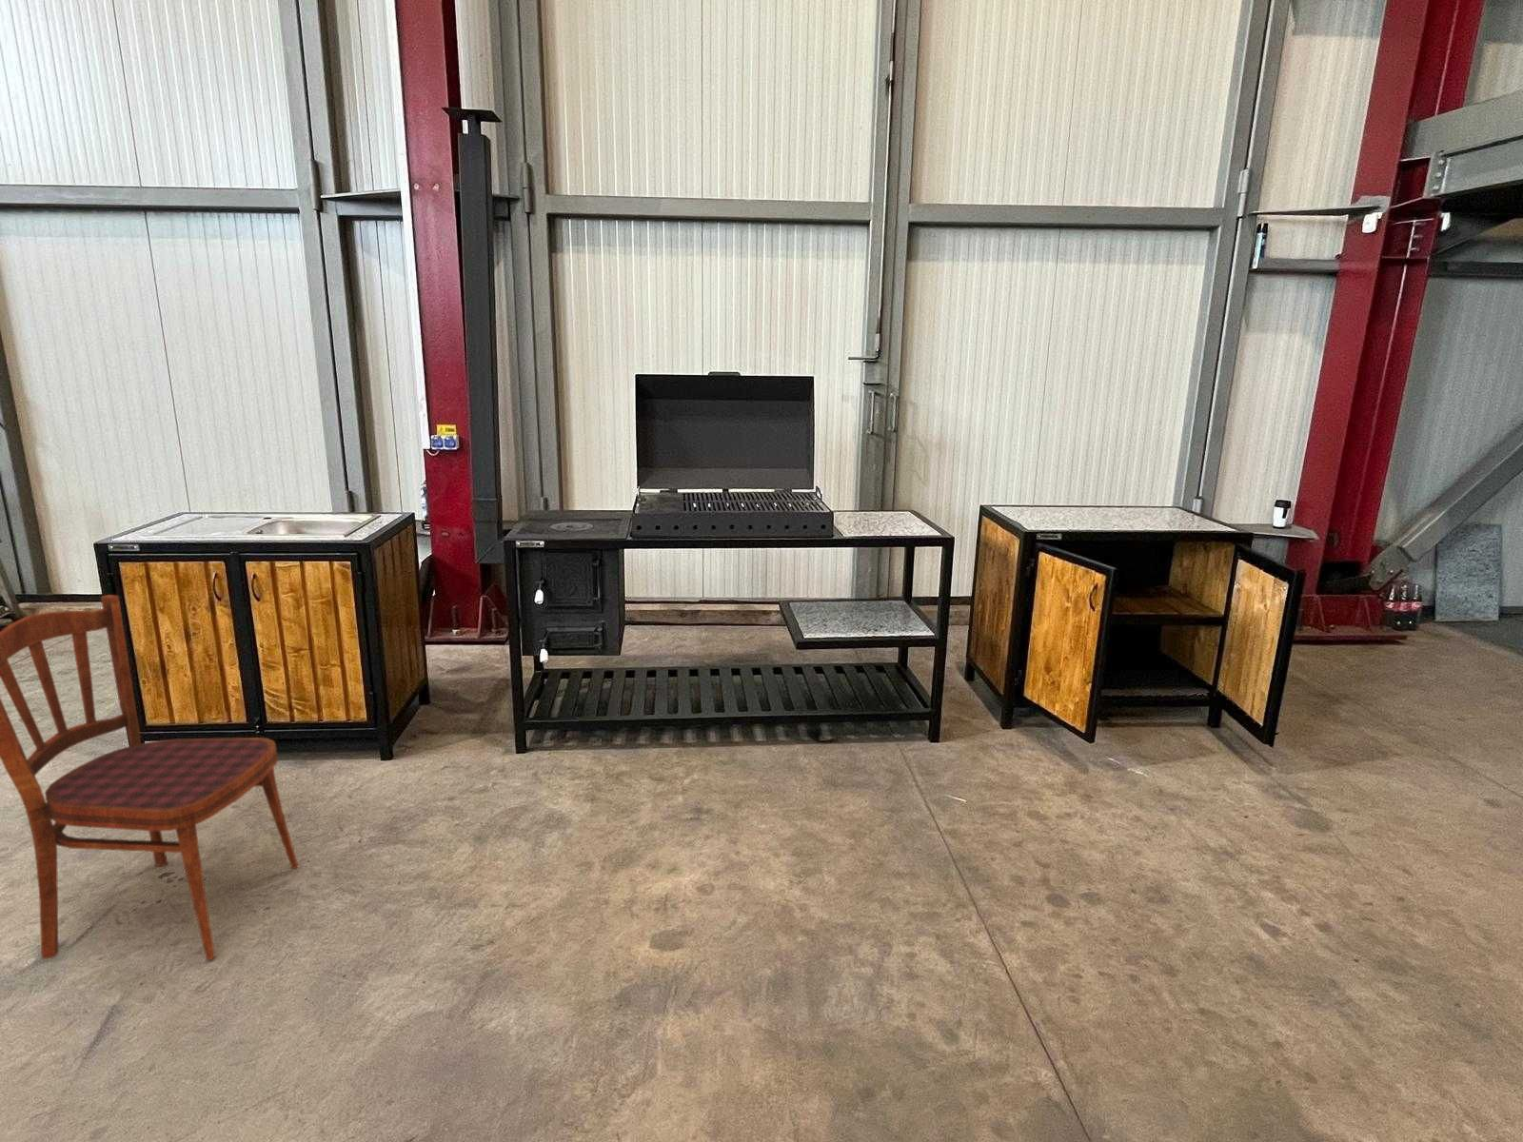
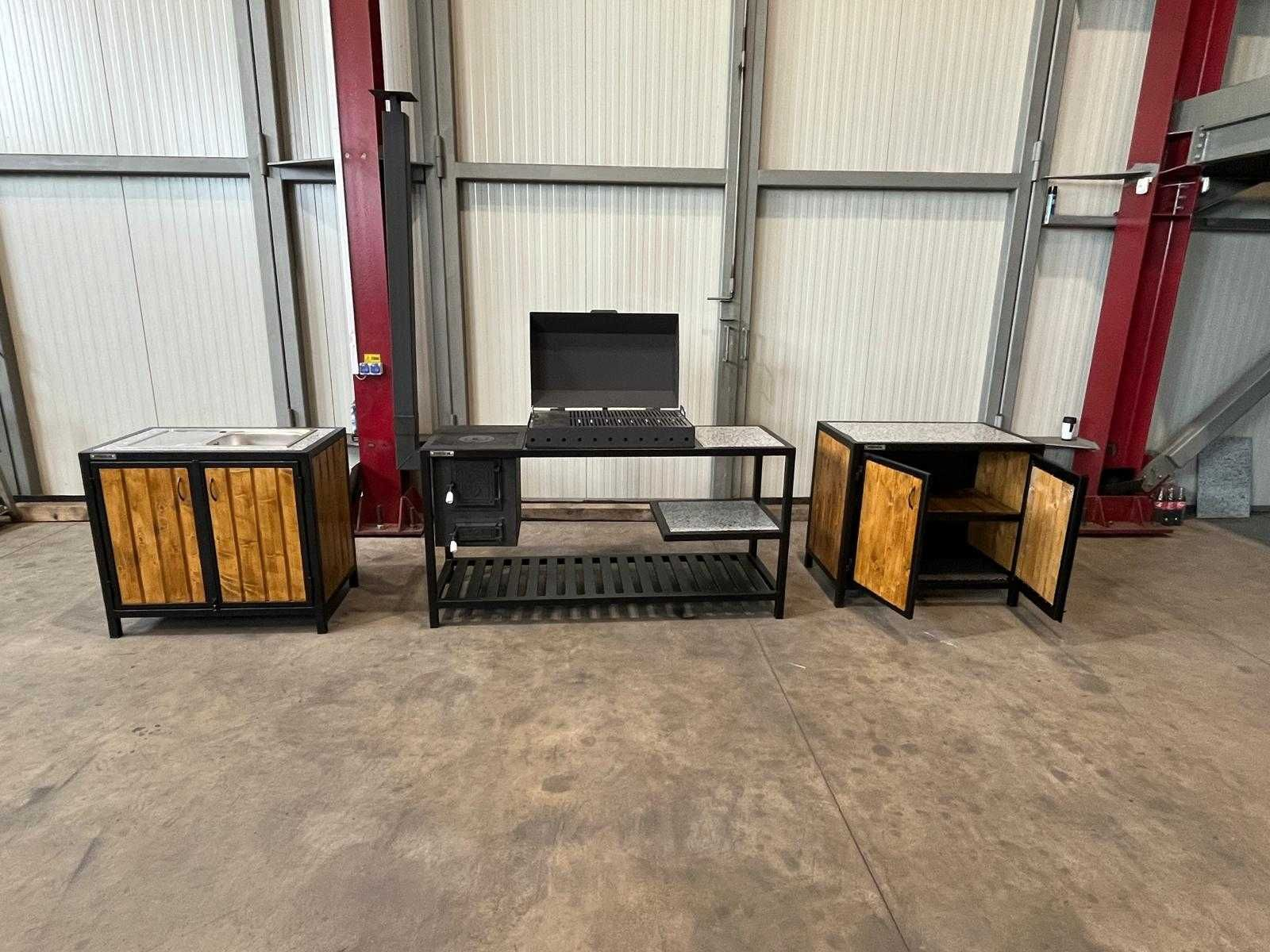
- dining chair (151, 769)
